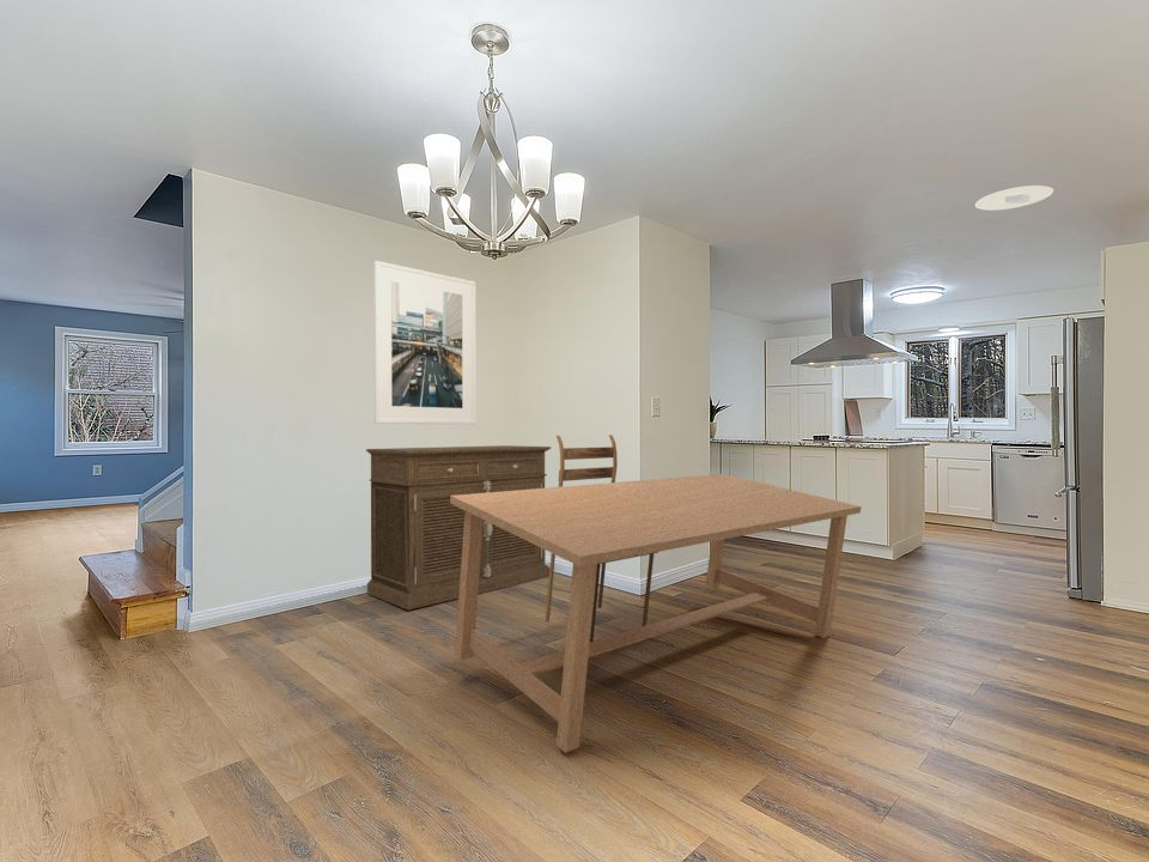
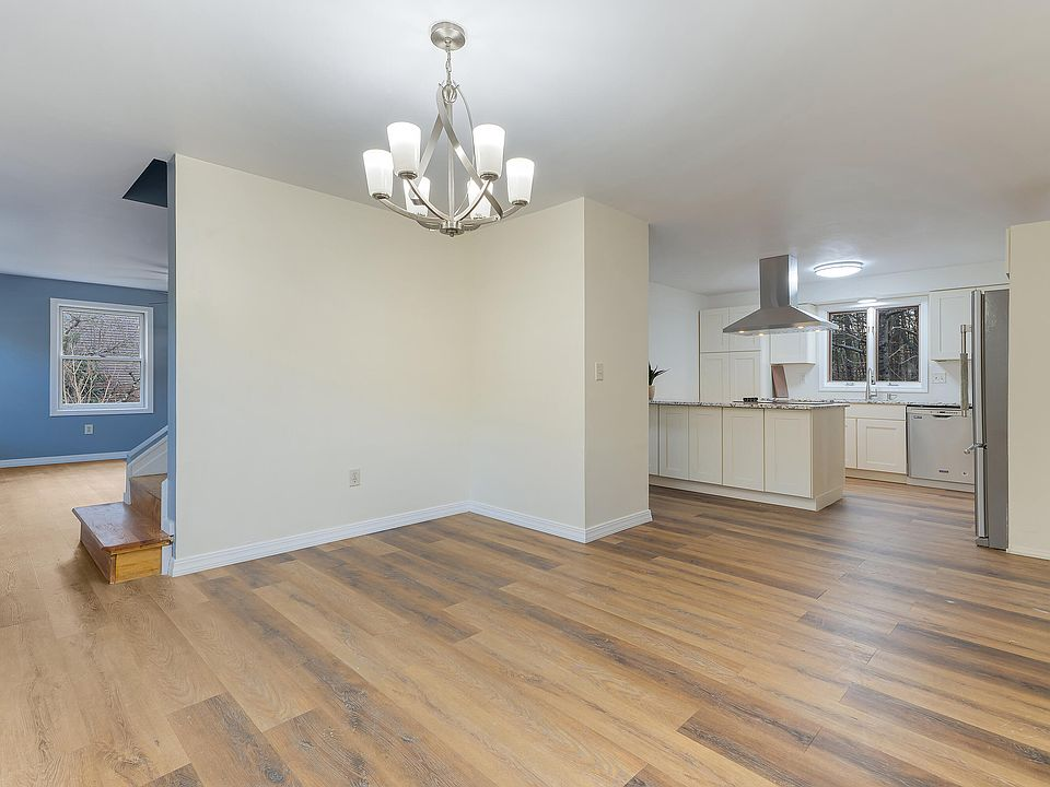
- cabinet (463, 516)
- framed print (427, 347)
- recessed light (1013, 195)
- kitchen table (650, 544)
